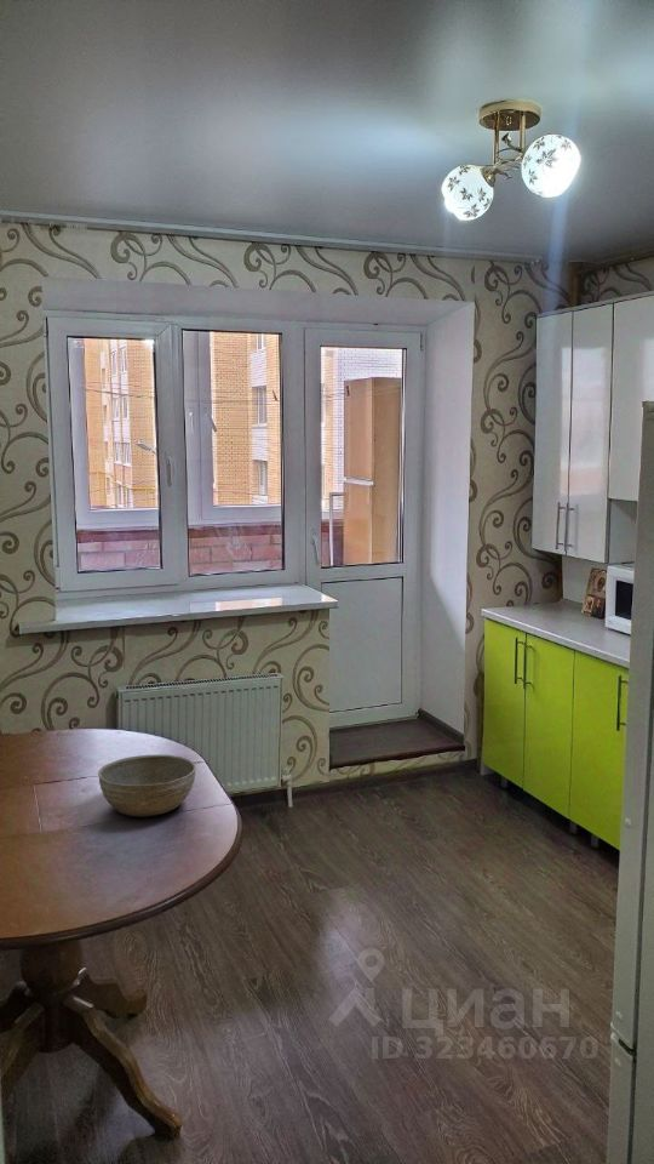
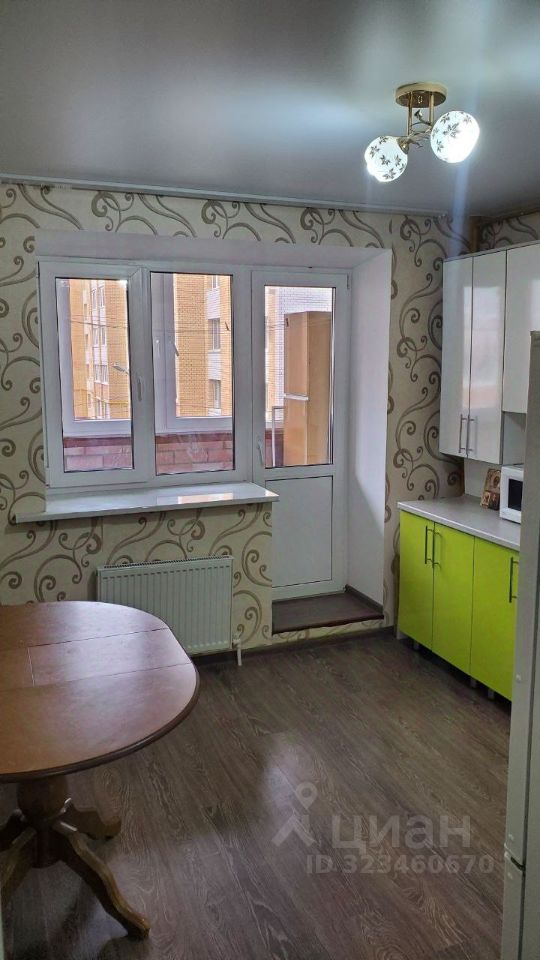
- bowl (148, 786)
